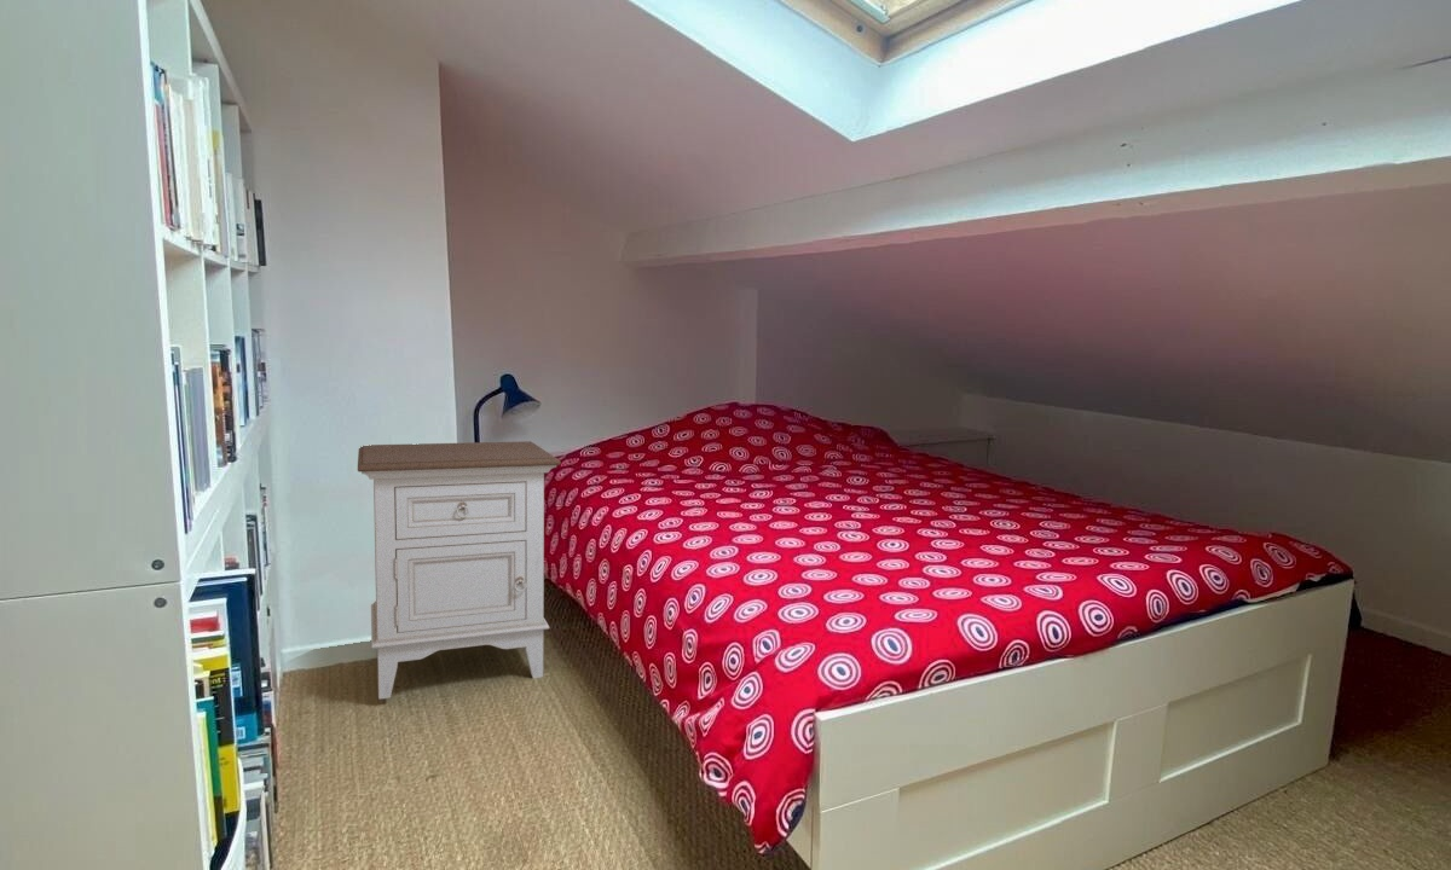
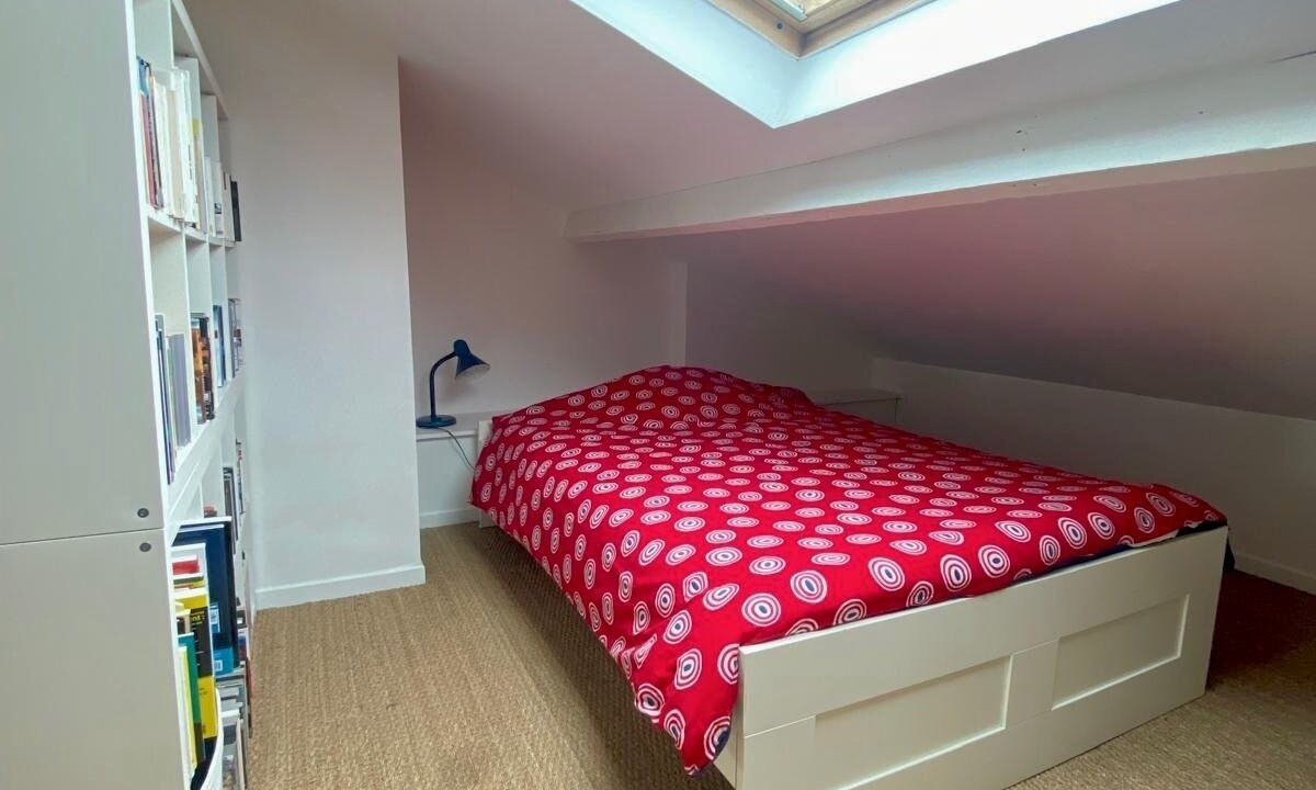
- nightstand (457, 561)
